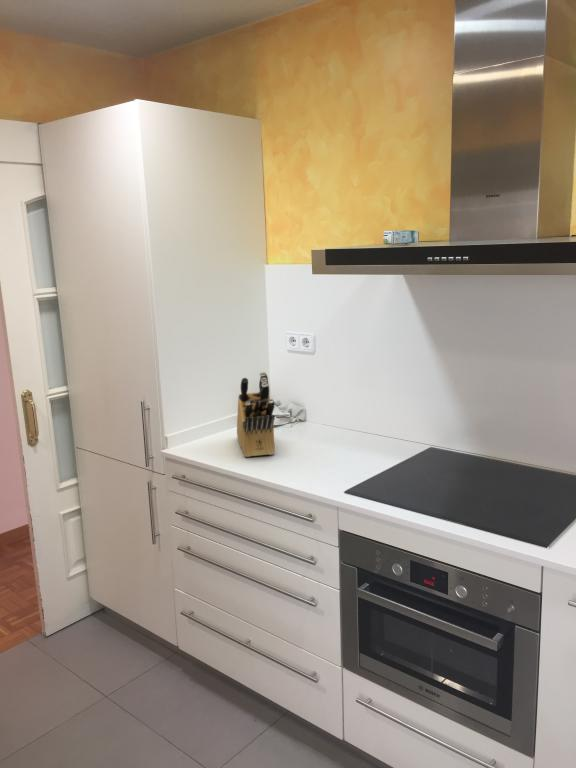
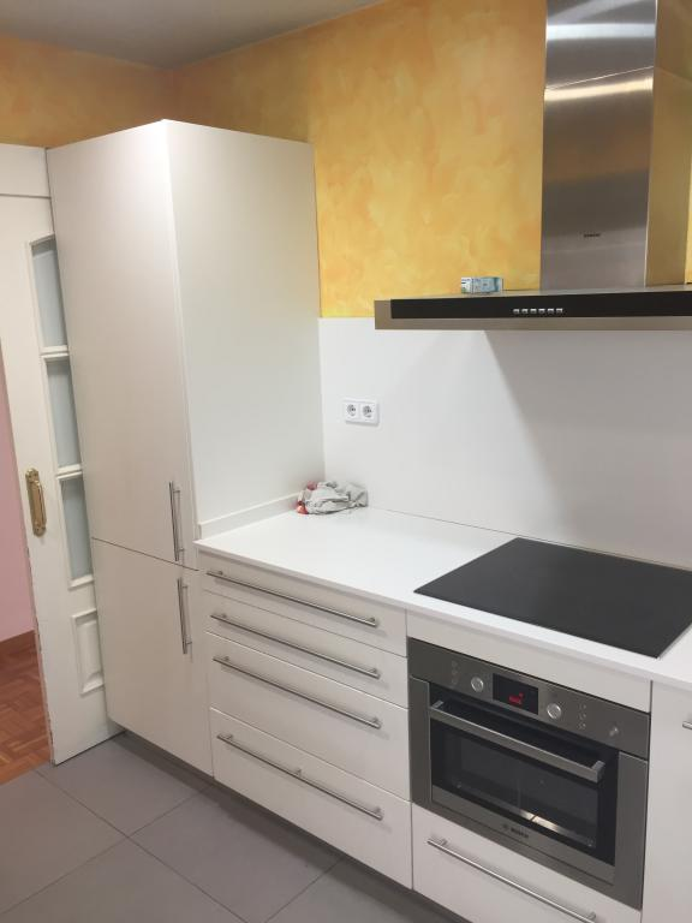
- knife block (254, 409)
